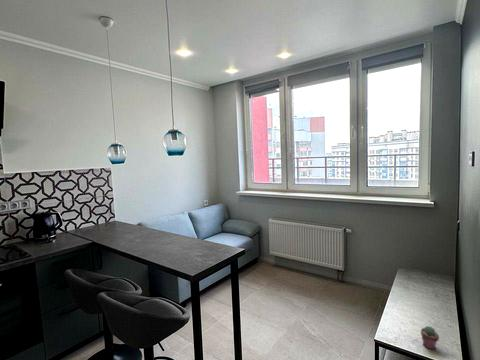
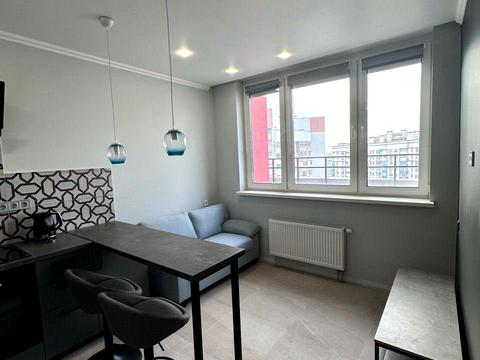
- potted succulent (429, 336)
